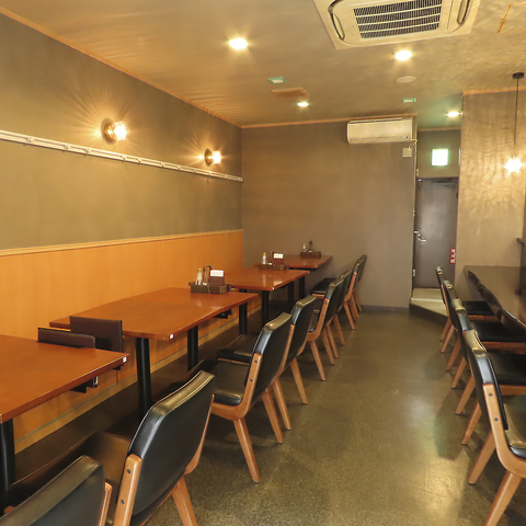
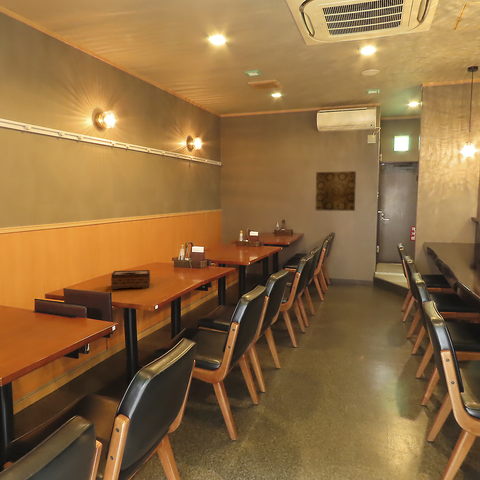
+ tissue box (131, 279)
+ wall art (335, 191)
